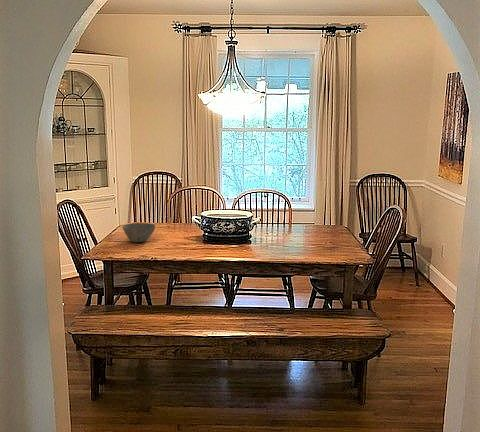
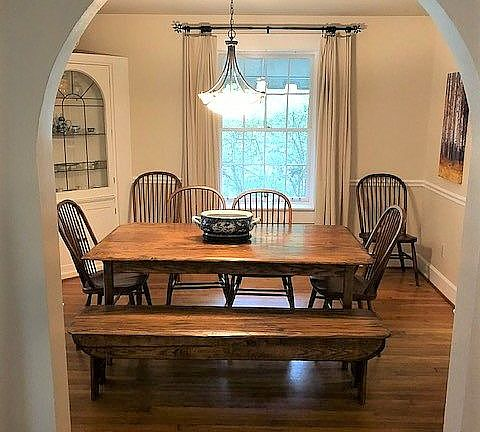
- bowl (139, 233)
